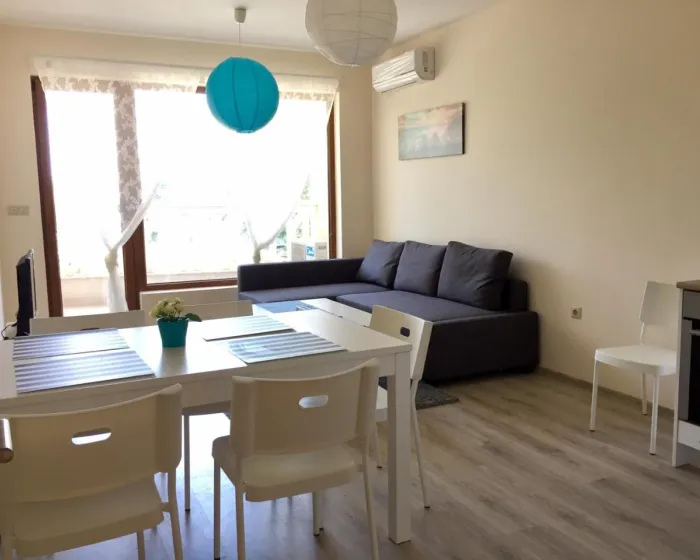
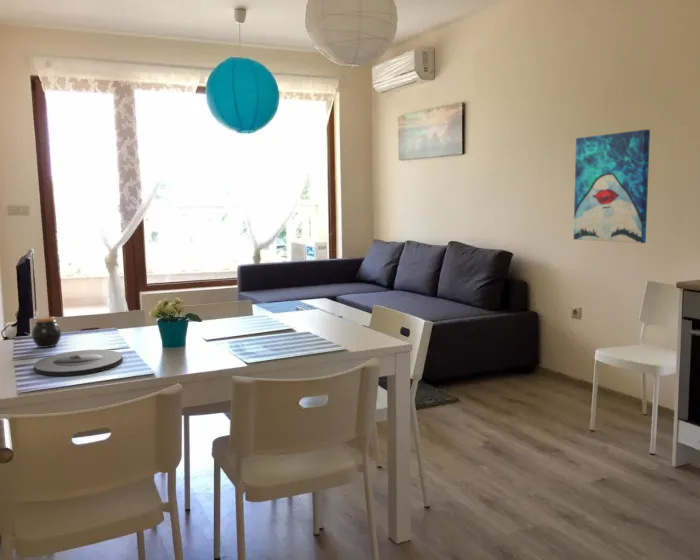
+ plate (79, 359)
+ wall art (609, 188)
+ jar (46, 331)
